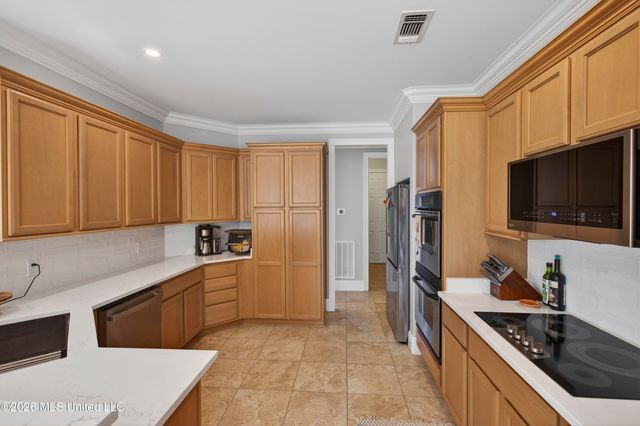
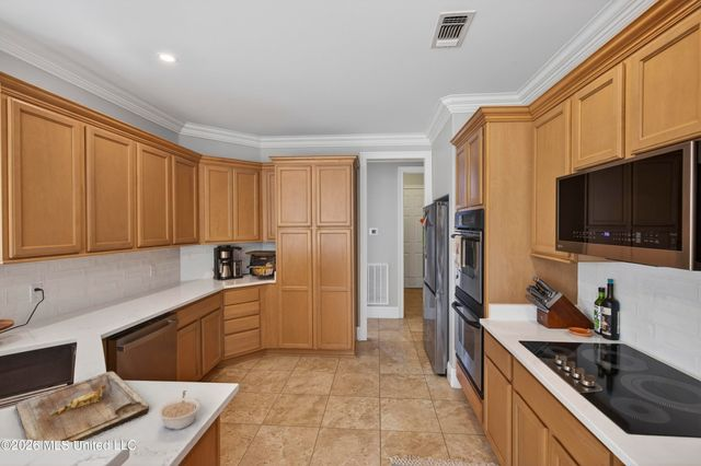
+ cutting board (81, 400)
+ legume (179, 412)
